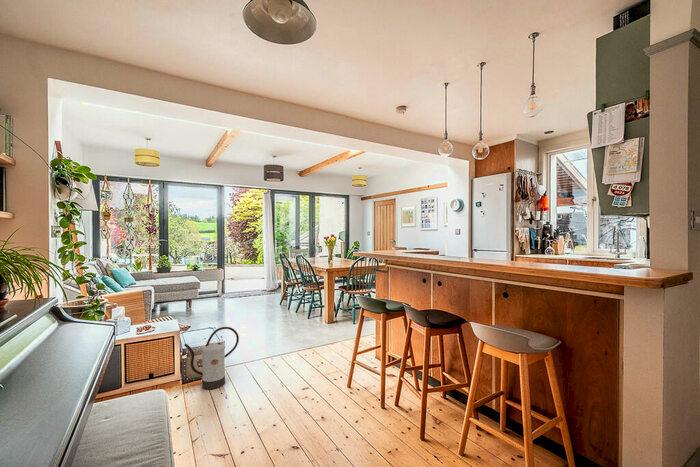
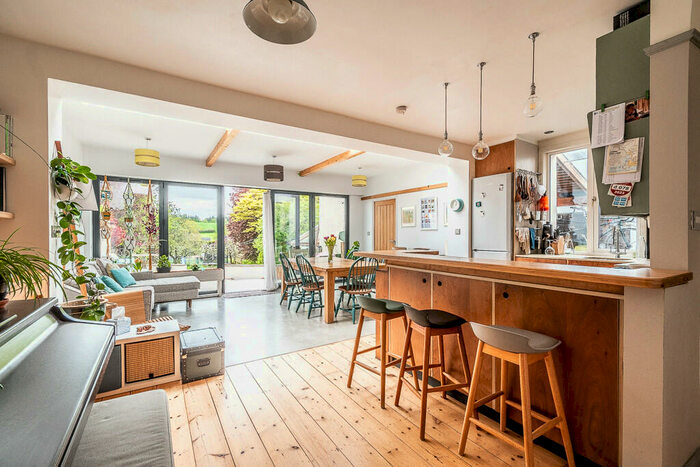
- watering can (212, 356)
